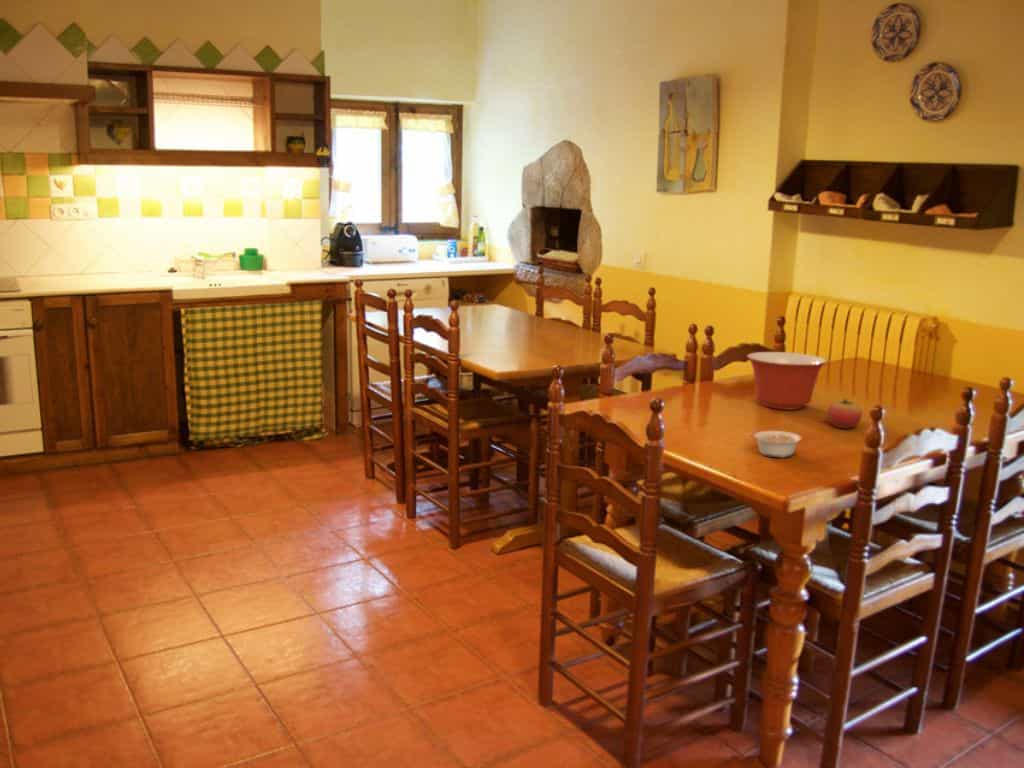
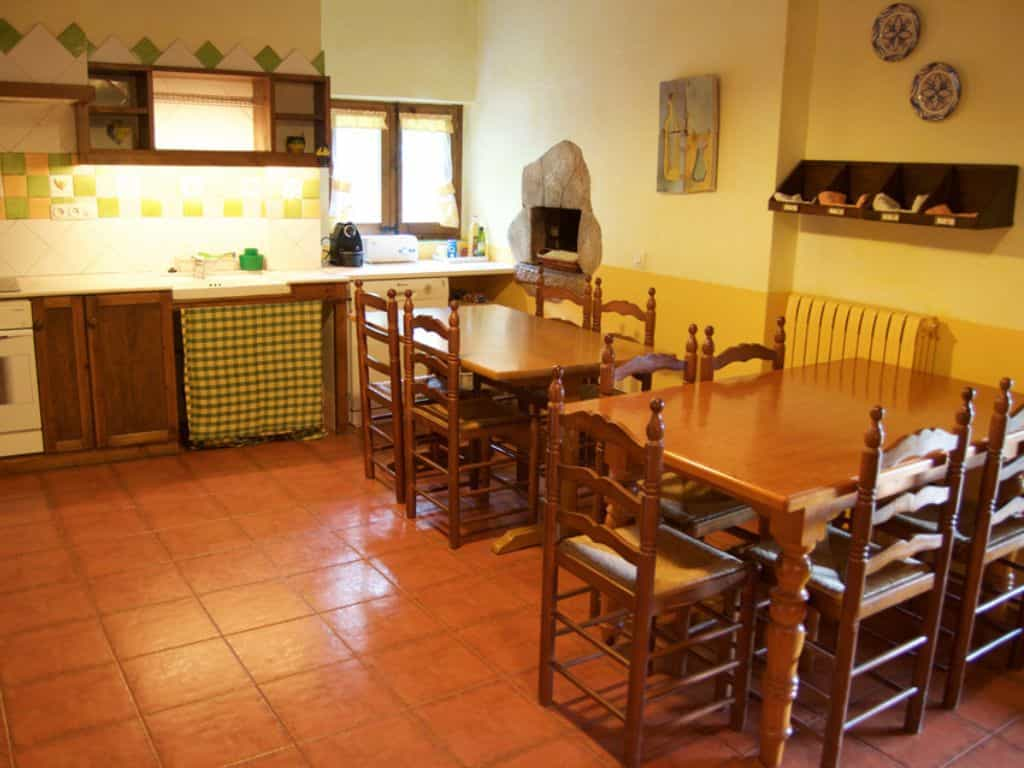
- legume (776, 443)
- mixing bowl (784, 381)
- fruit (845, 410)
